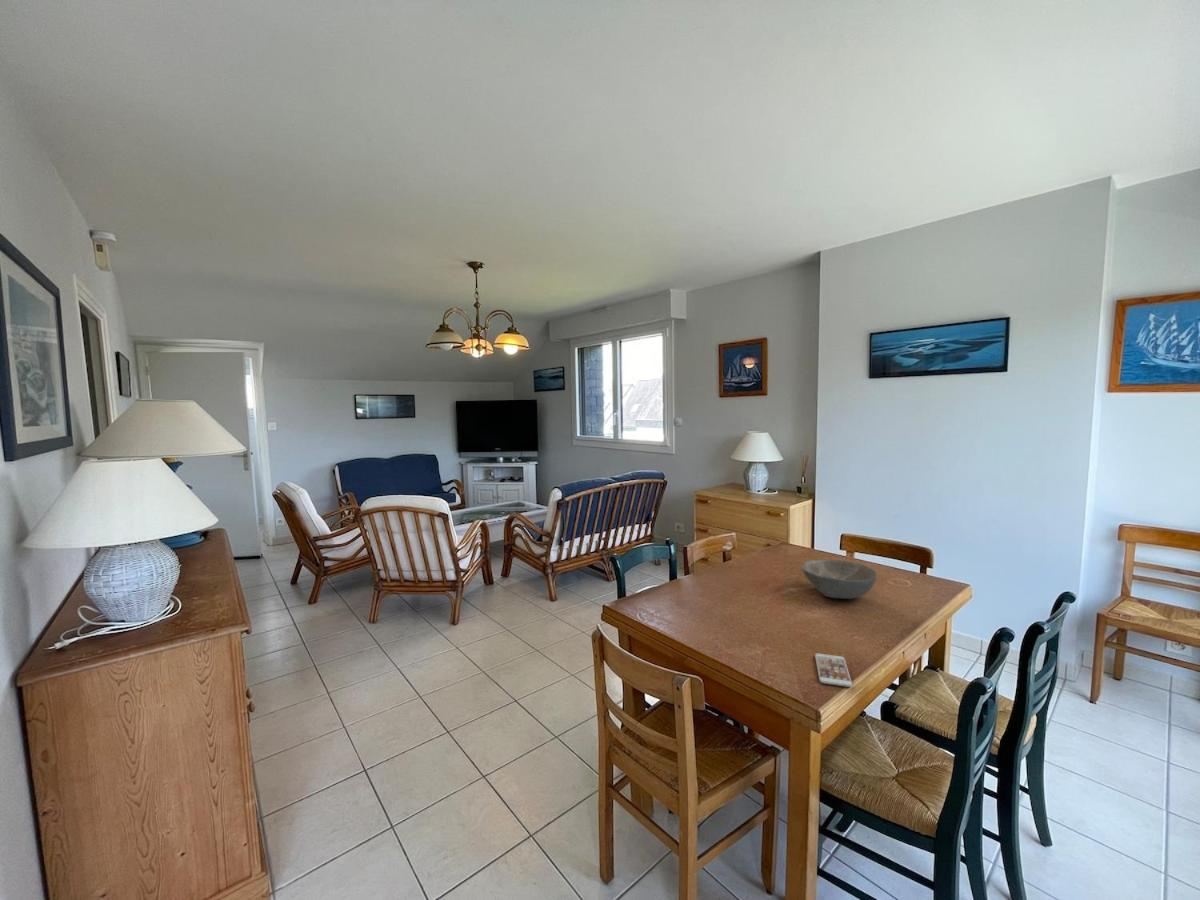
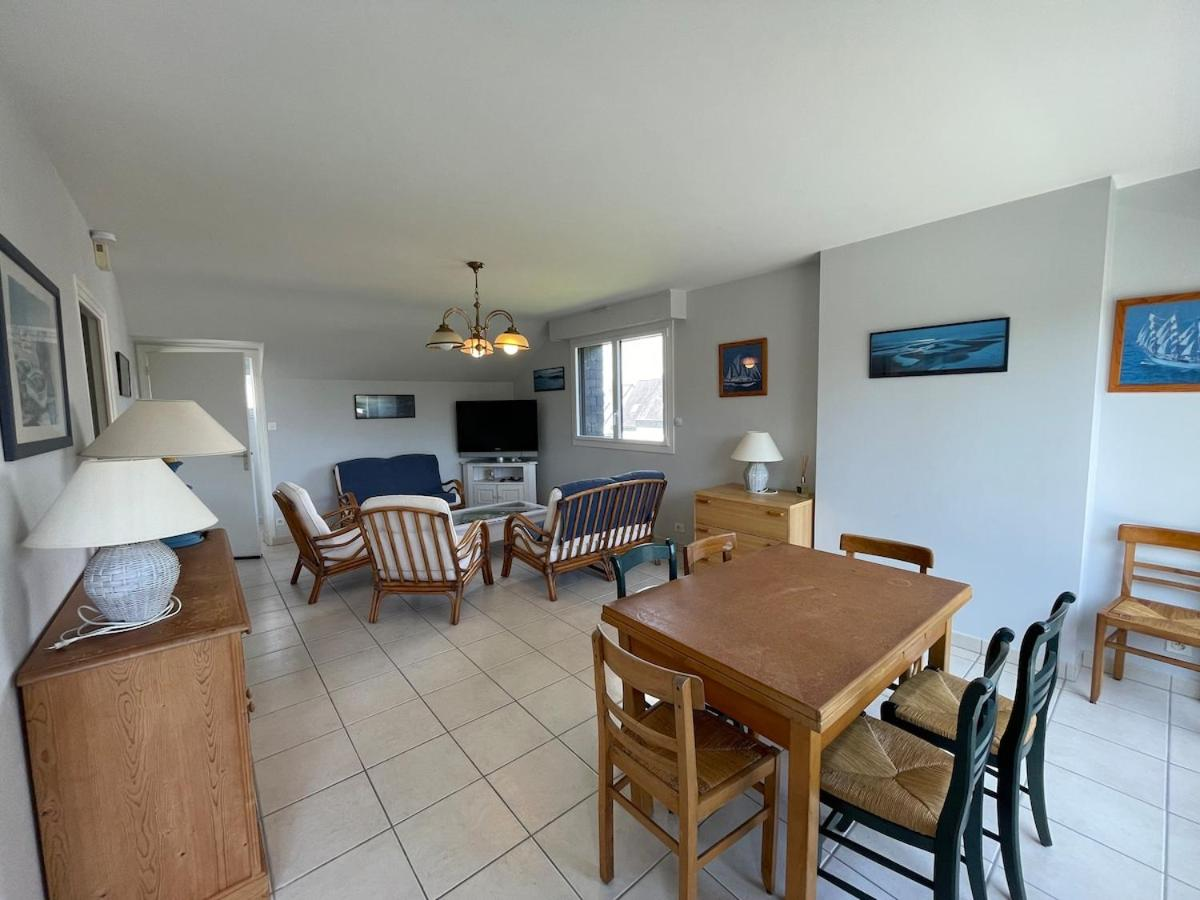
- smartphone (832, 669)
- bowl (837, 582)
